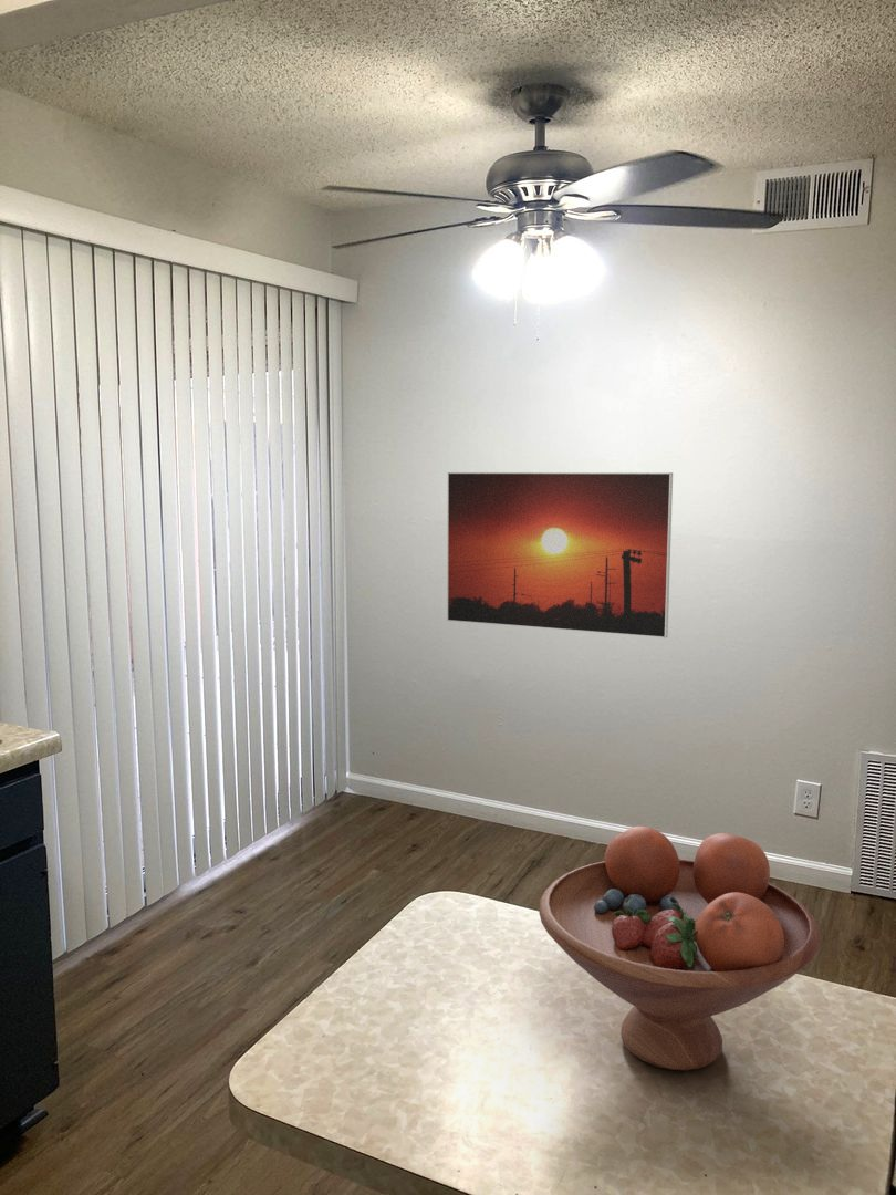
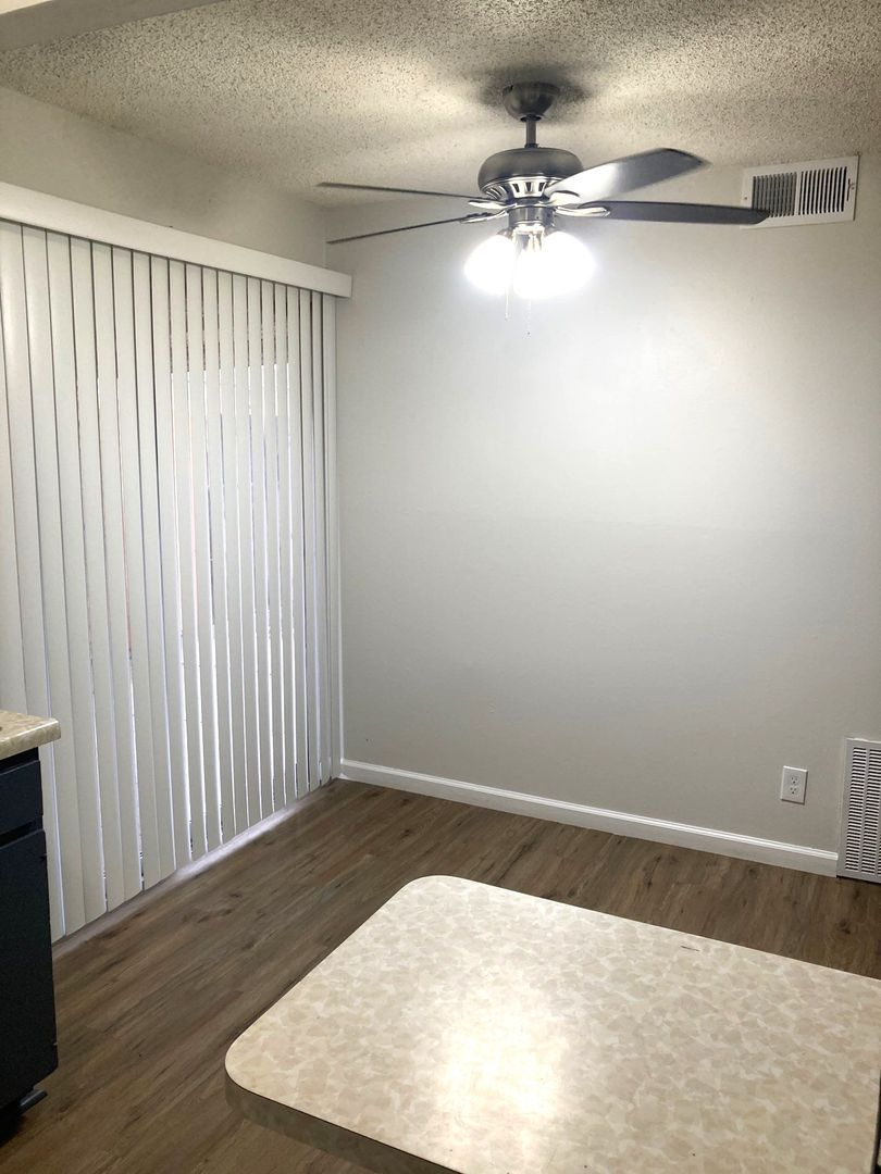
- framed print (553, 551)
- fruit bowl (674, 950)
